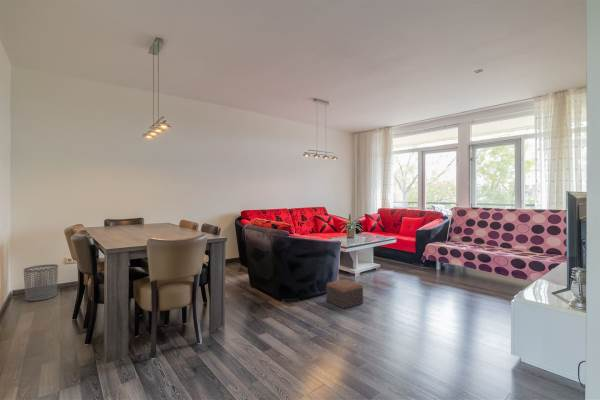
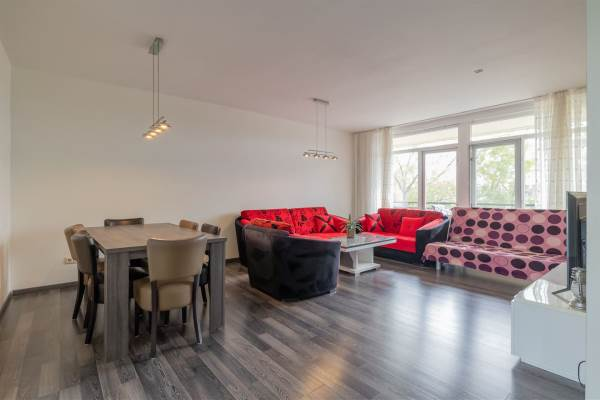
- footstool (344, 292)
- waste bin (41, 282)
